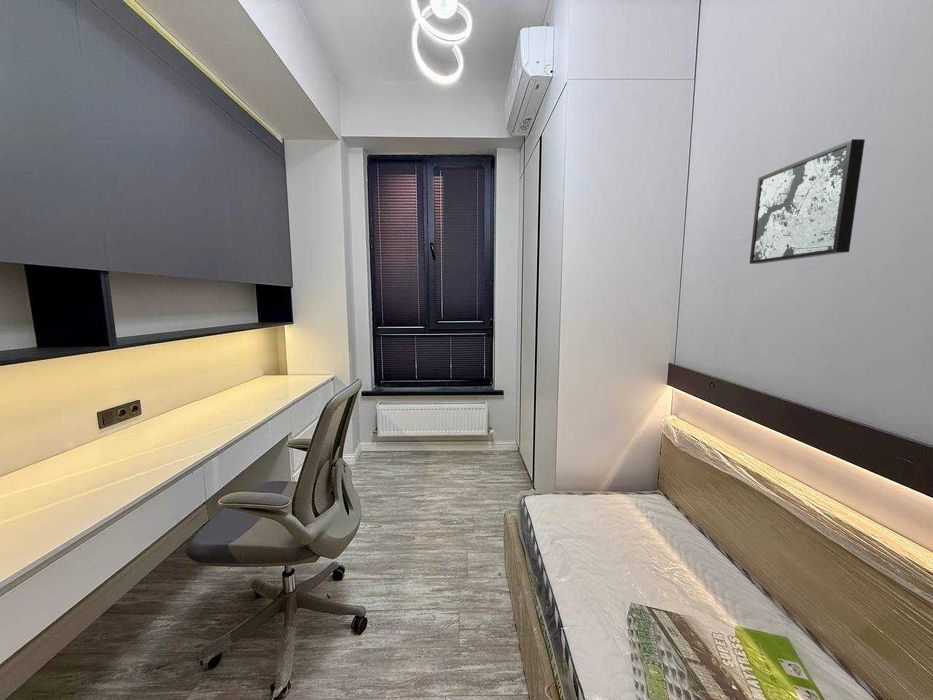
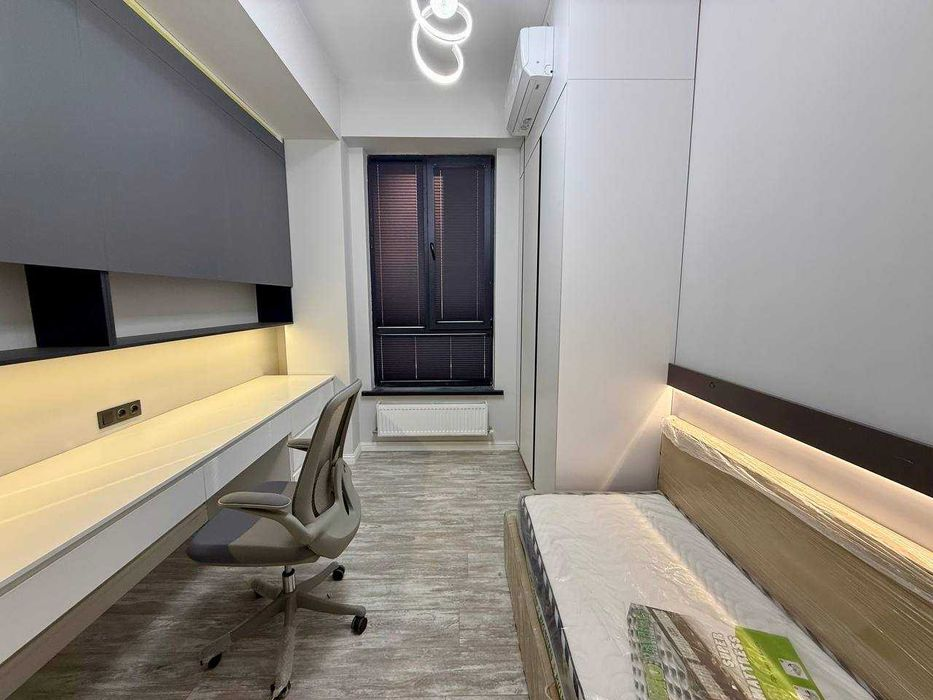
- wall art (798, 210)
